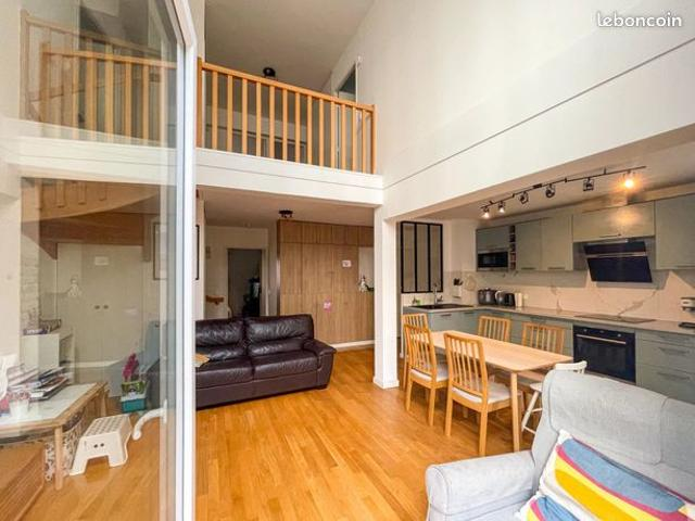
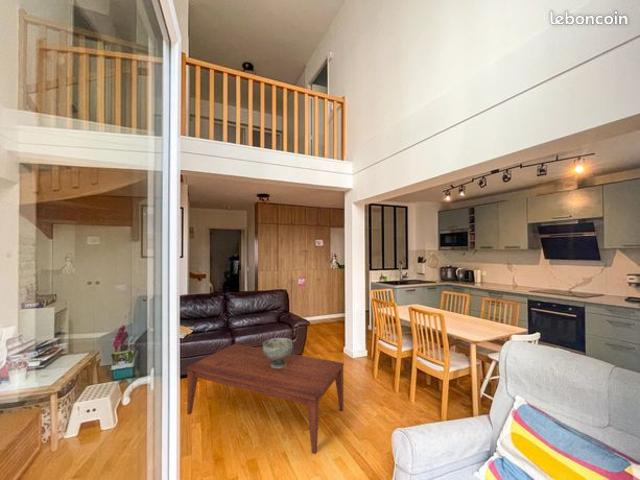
+ coffee table (266, 388)
+ decorative bowl (277, 353)
